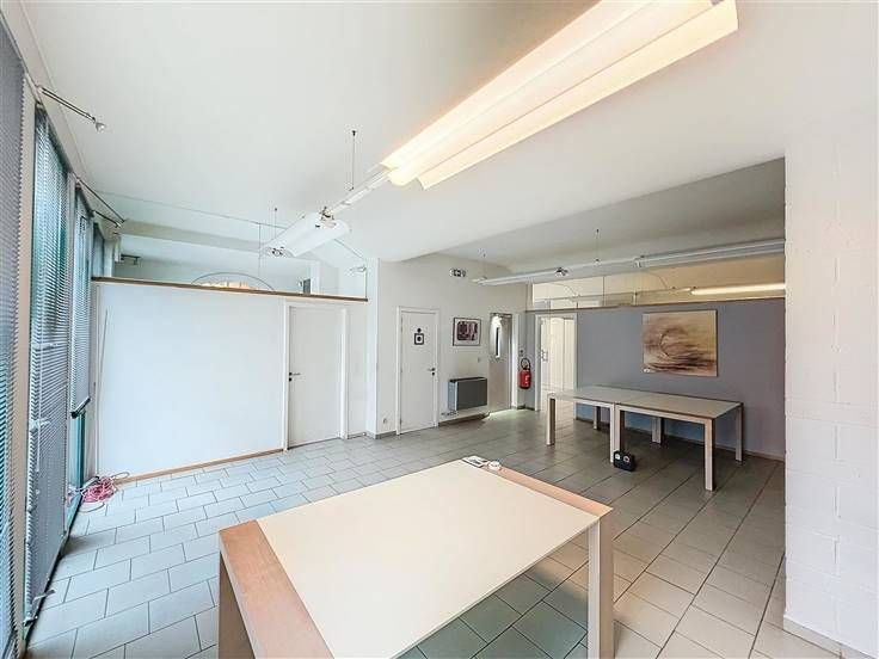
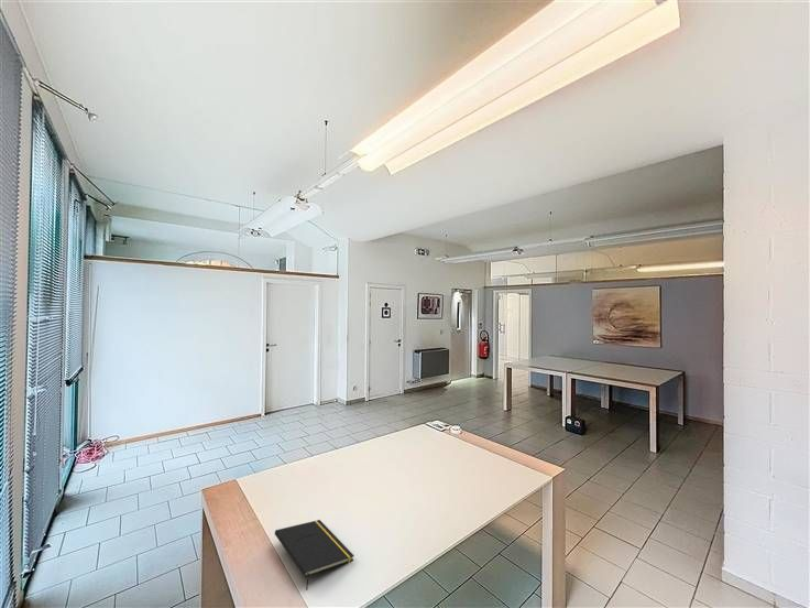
+ notepad (313, 544)
